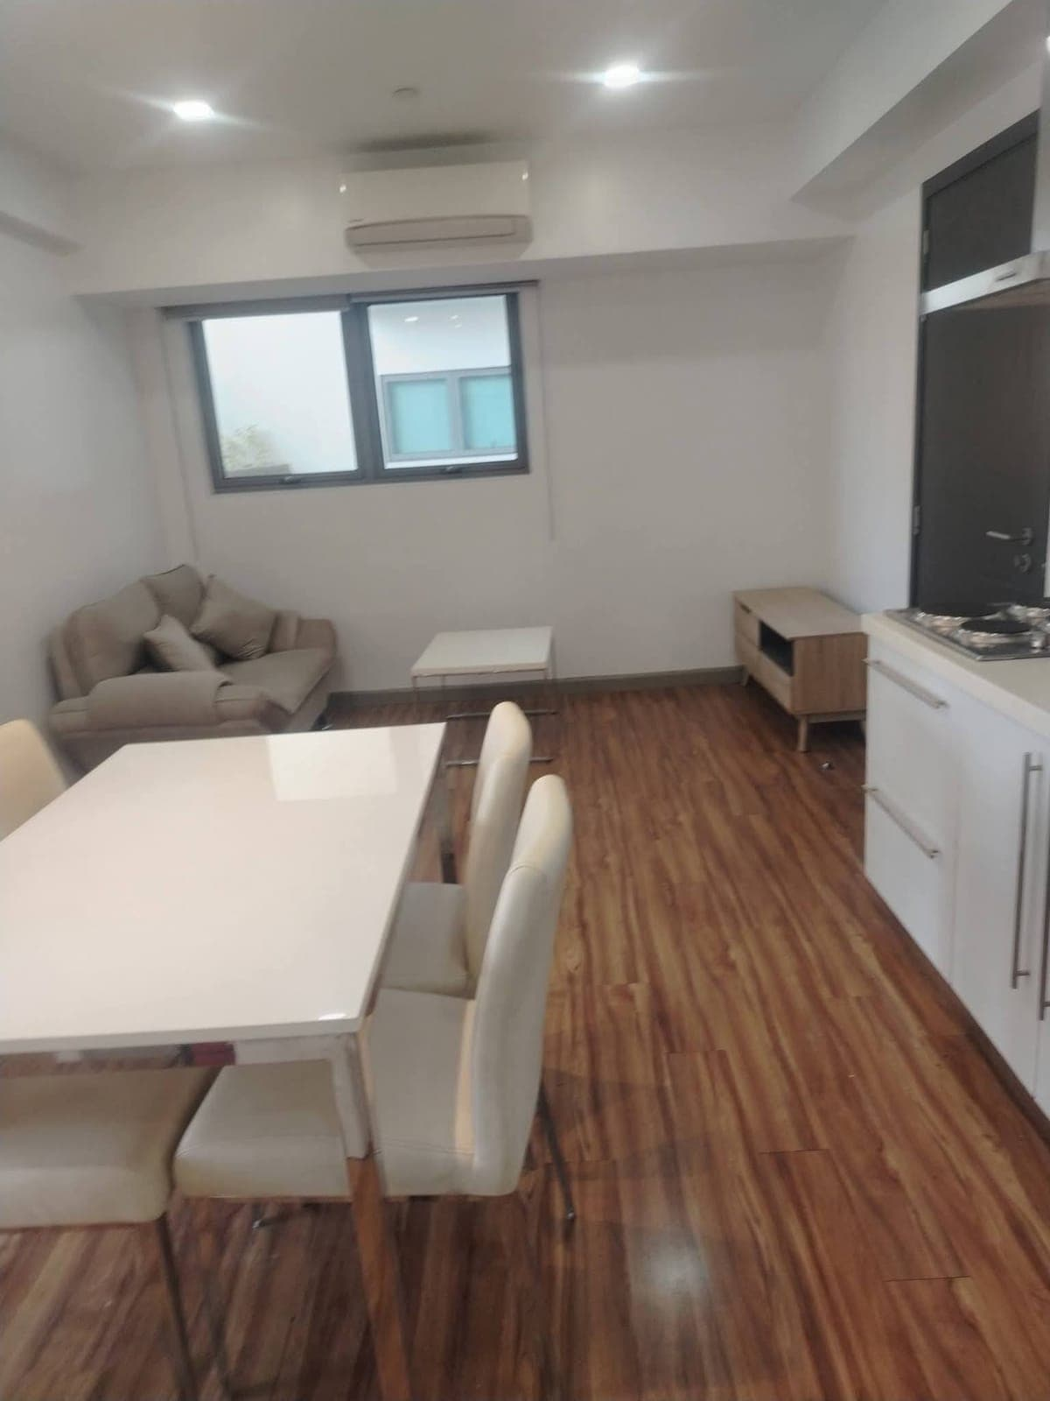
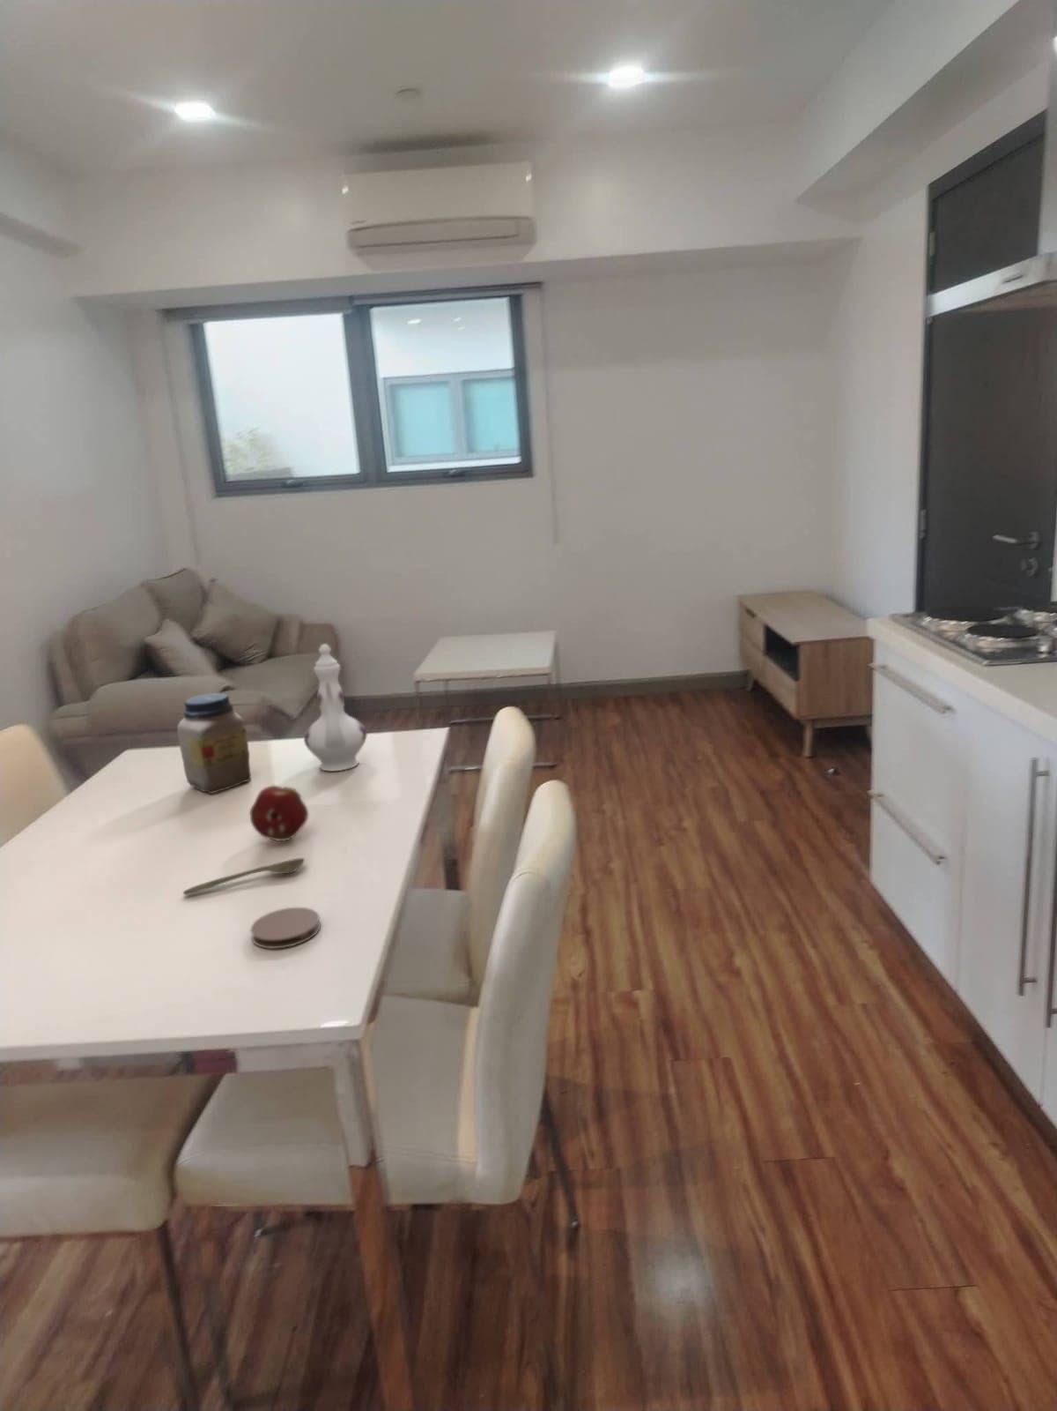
+ fruit (280, 811)
+ chinaware (331, 708)
+ jar (213, 740)
+ spoon (245, 874)
+ coaster (285, 927)
